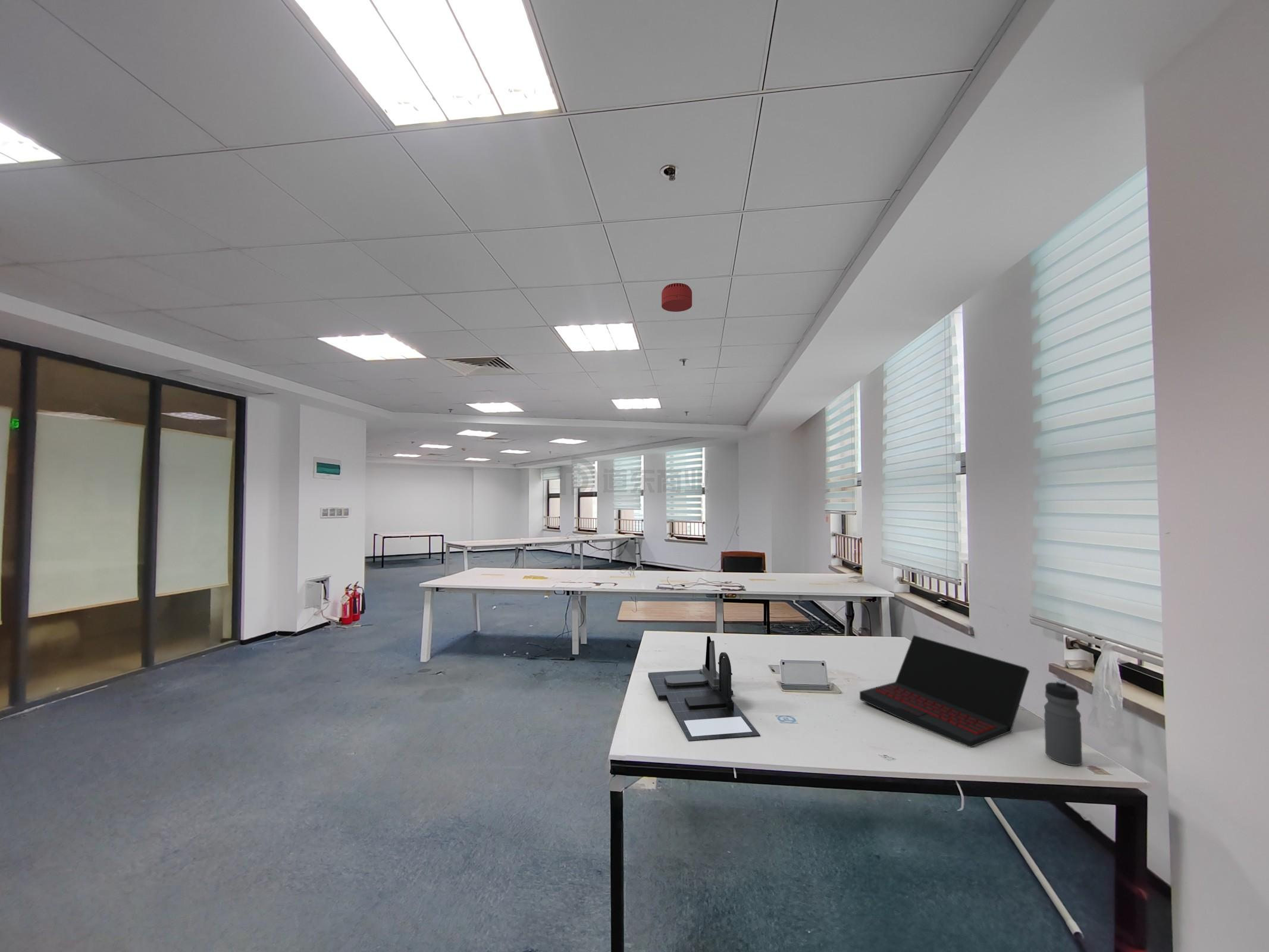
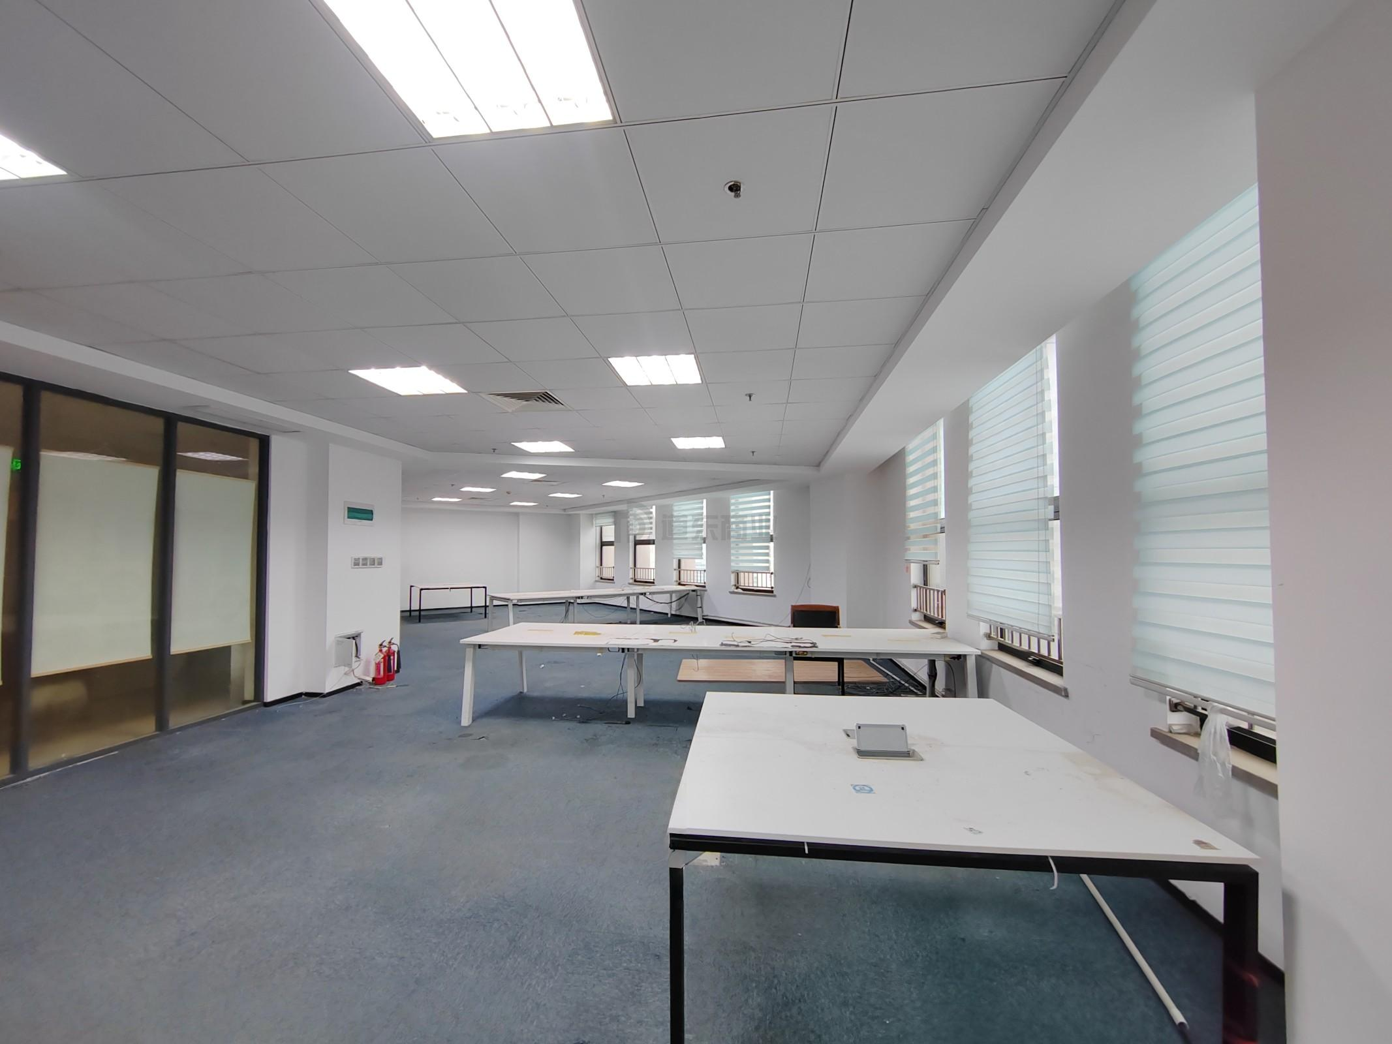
- smoke detector (676, 297)
- desk organizer (700, 677)
- water bottle (1062, 719)
- laptop (939, 684)
